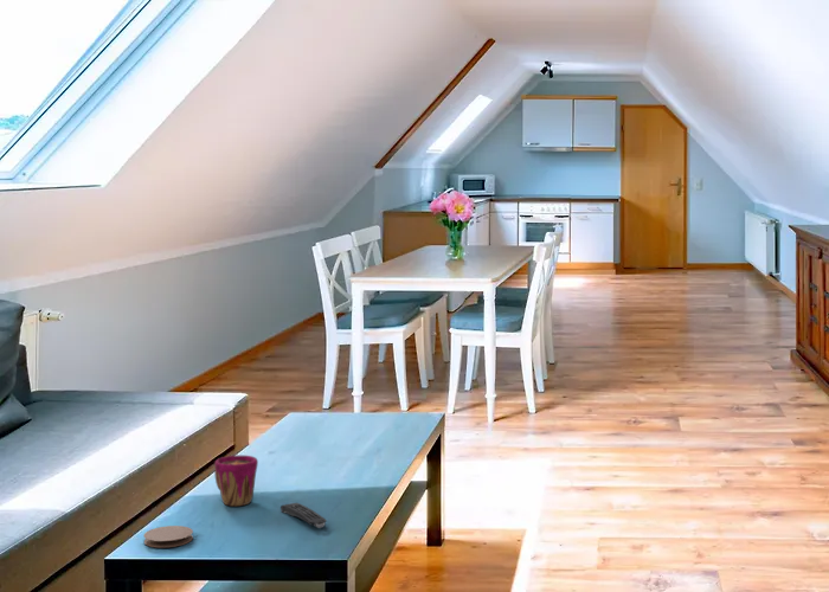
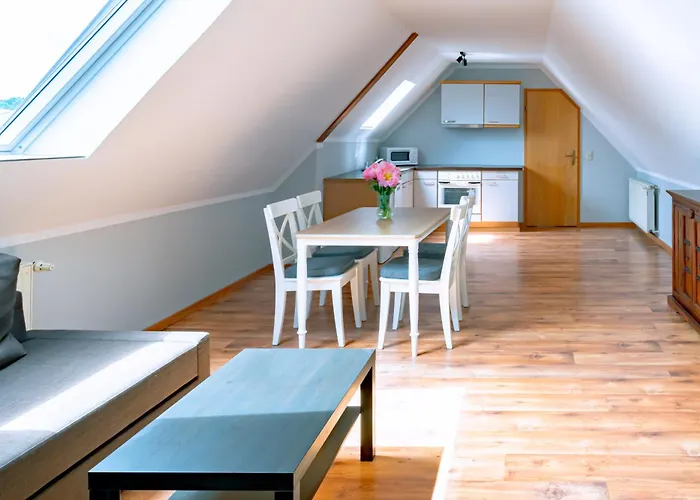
- cup (232, 480)
- coaster (168, 536)
- remote control (304, 514)
